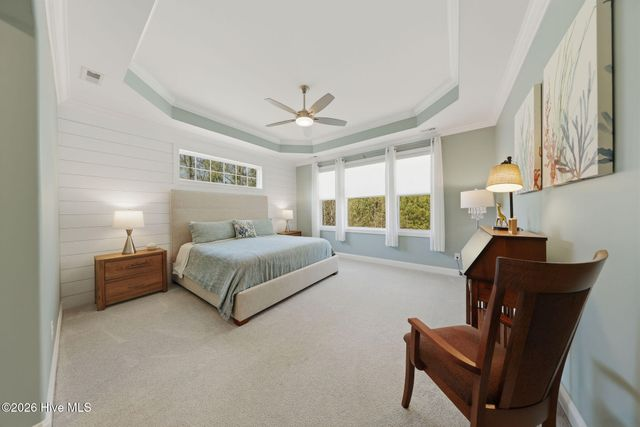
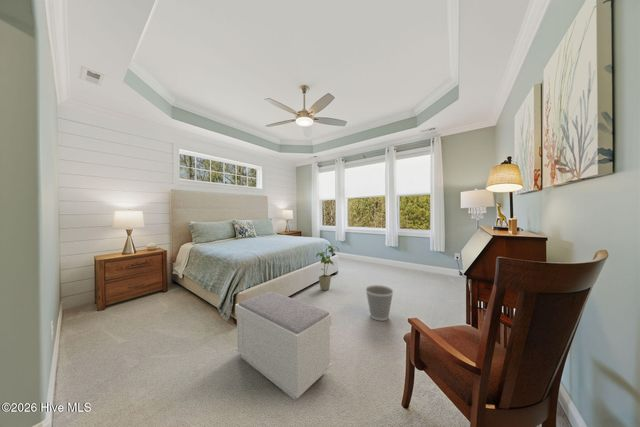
+ wastebasket (379, 303)
+ house plant (327, 266)
+ bench (281, 334)
